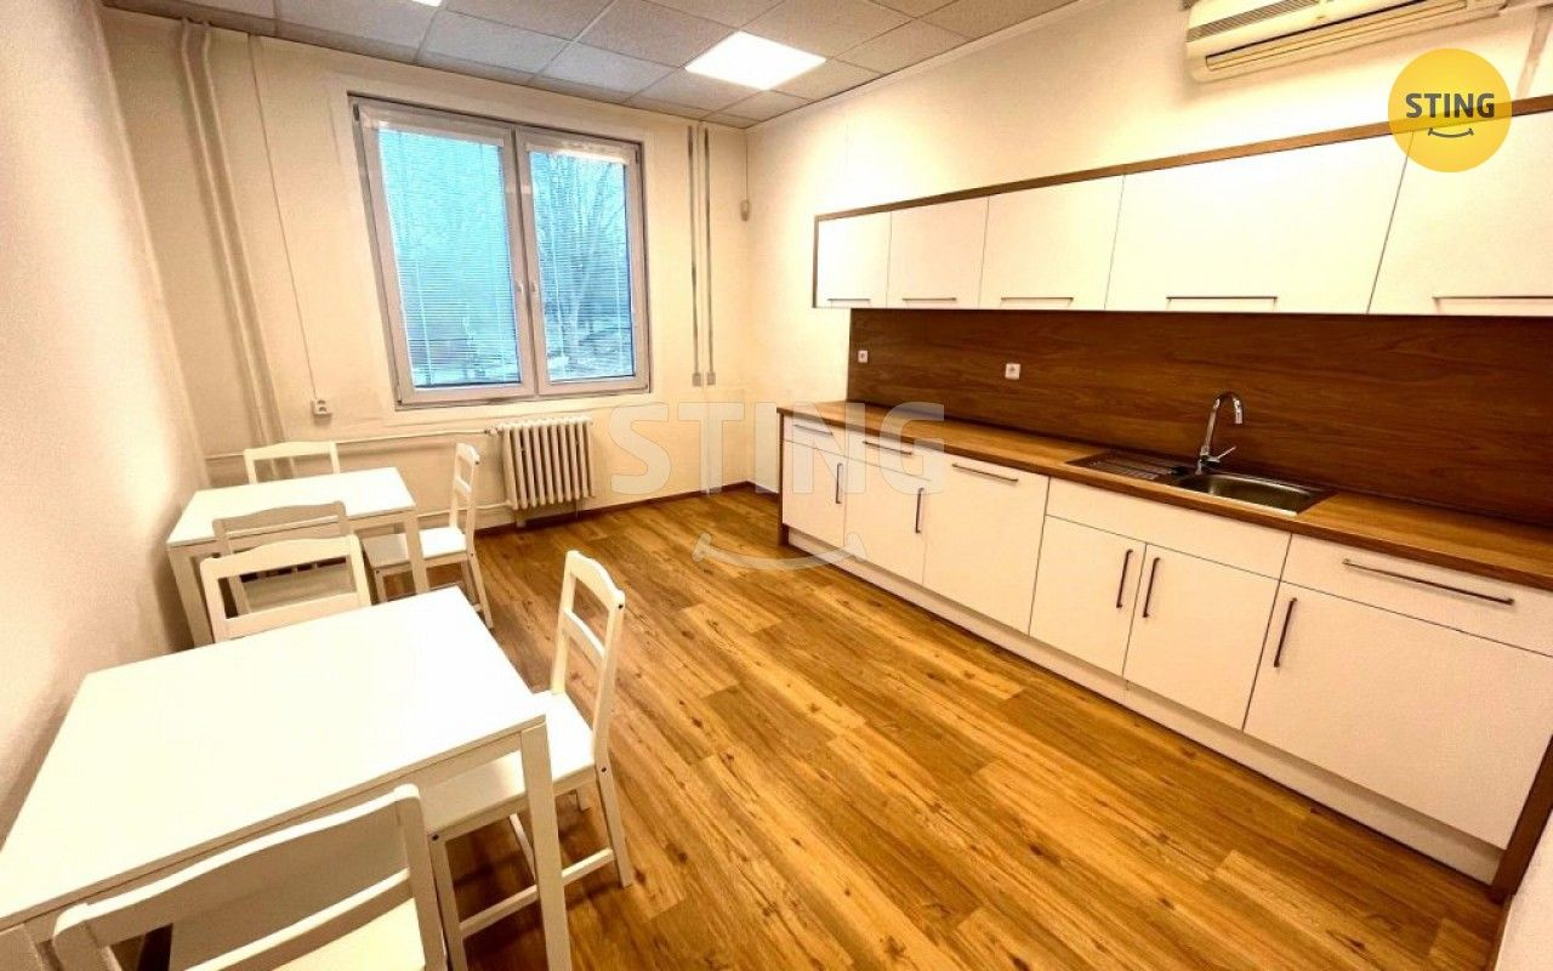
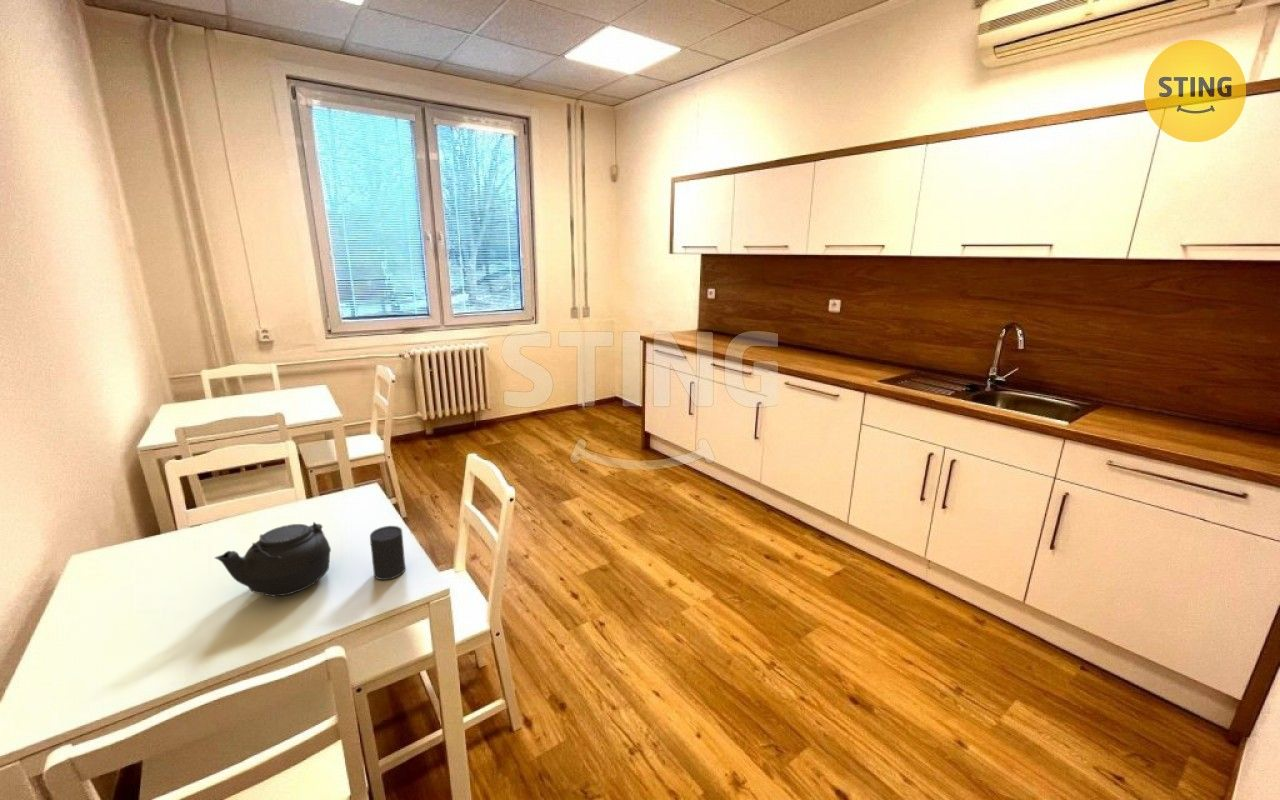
+ teapot (278, 562)
+ cup (388, 552)
